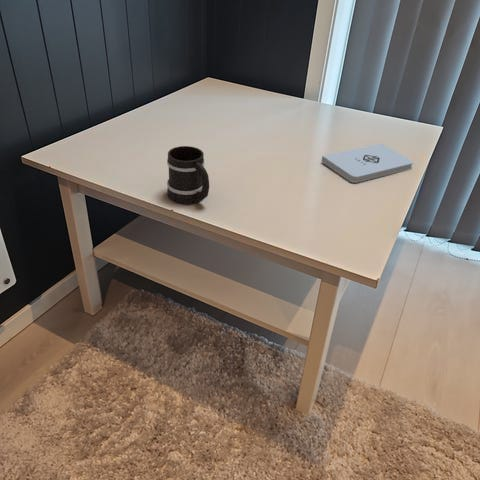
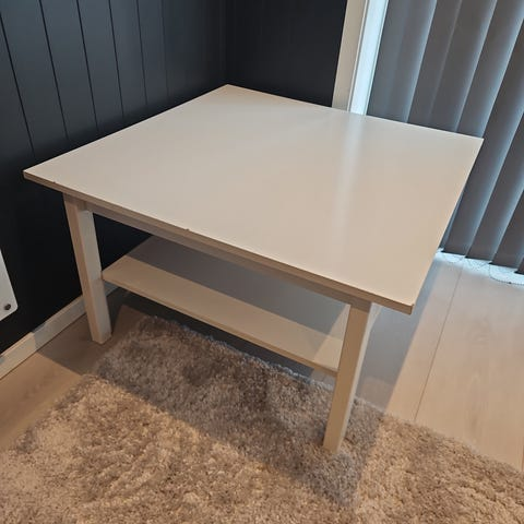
- mug (190, 177)
- notepad (368, 162)
